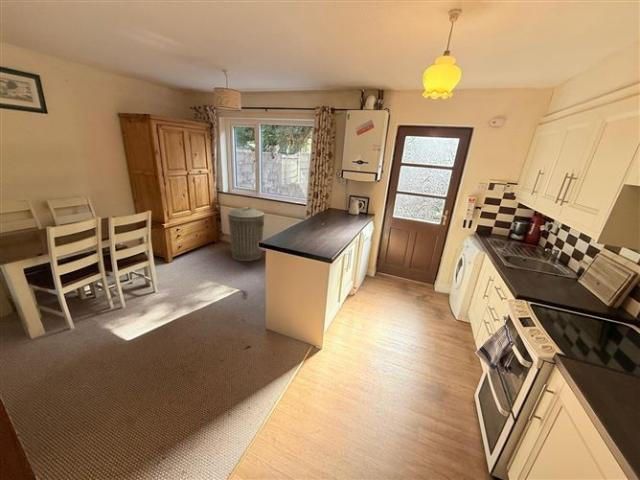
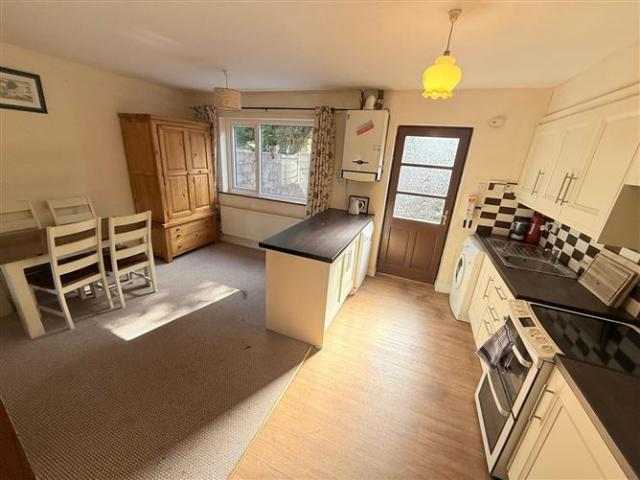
- trash can (246, 232)
